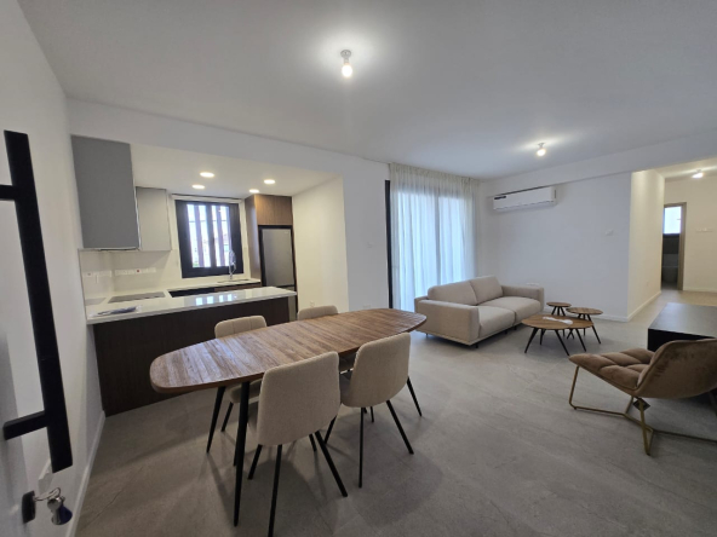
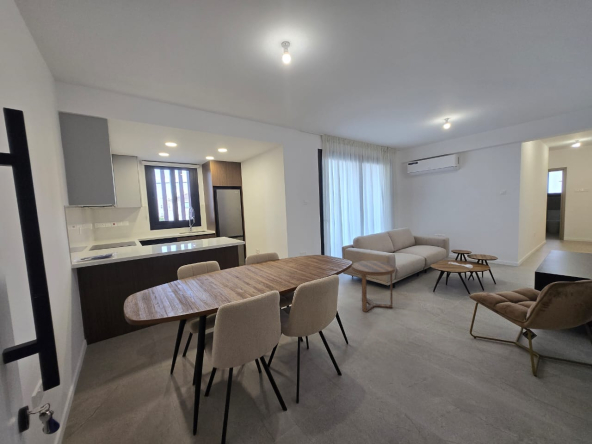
+ side table (366, 286)
